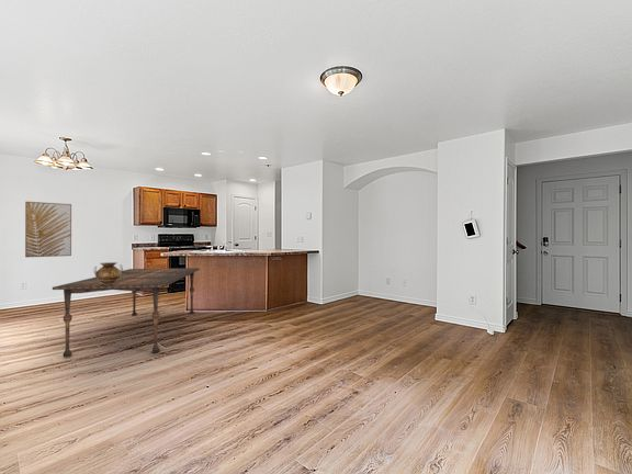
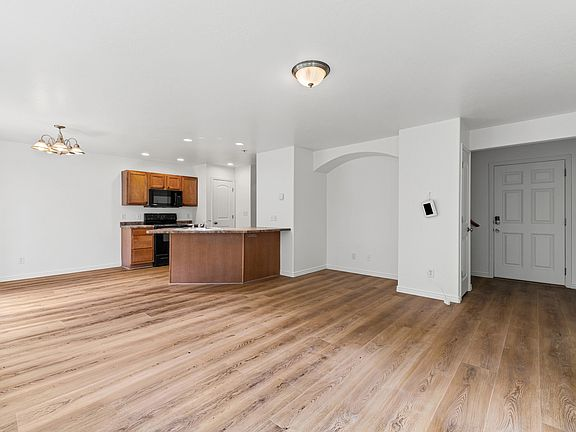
- wall art (48, 229)
- dining table (135, 302)
- ceramic pot (108, 273)
